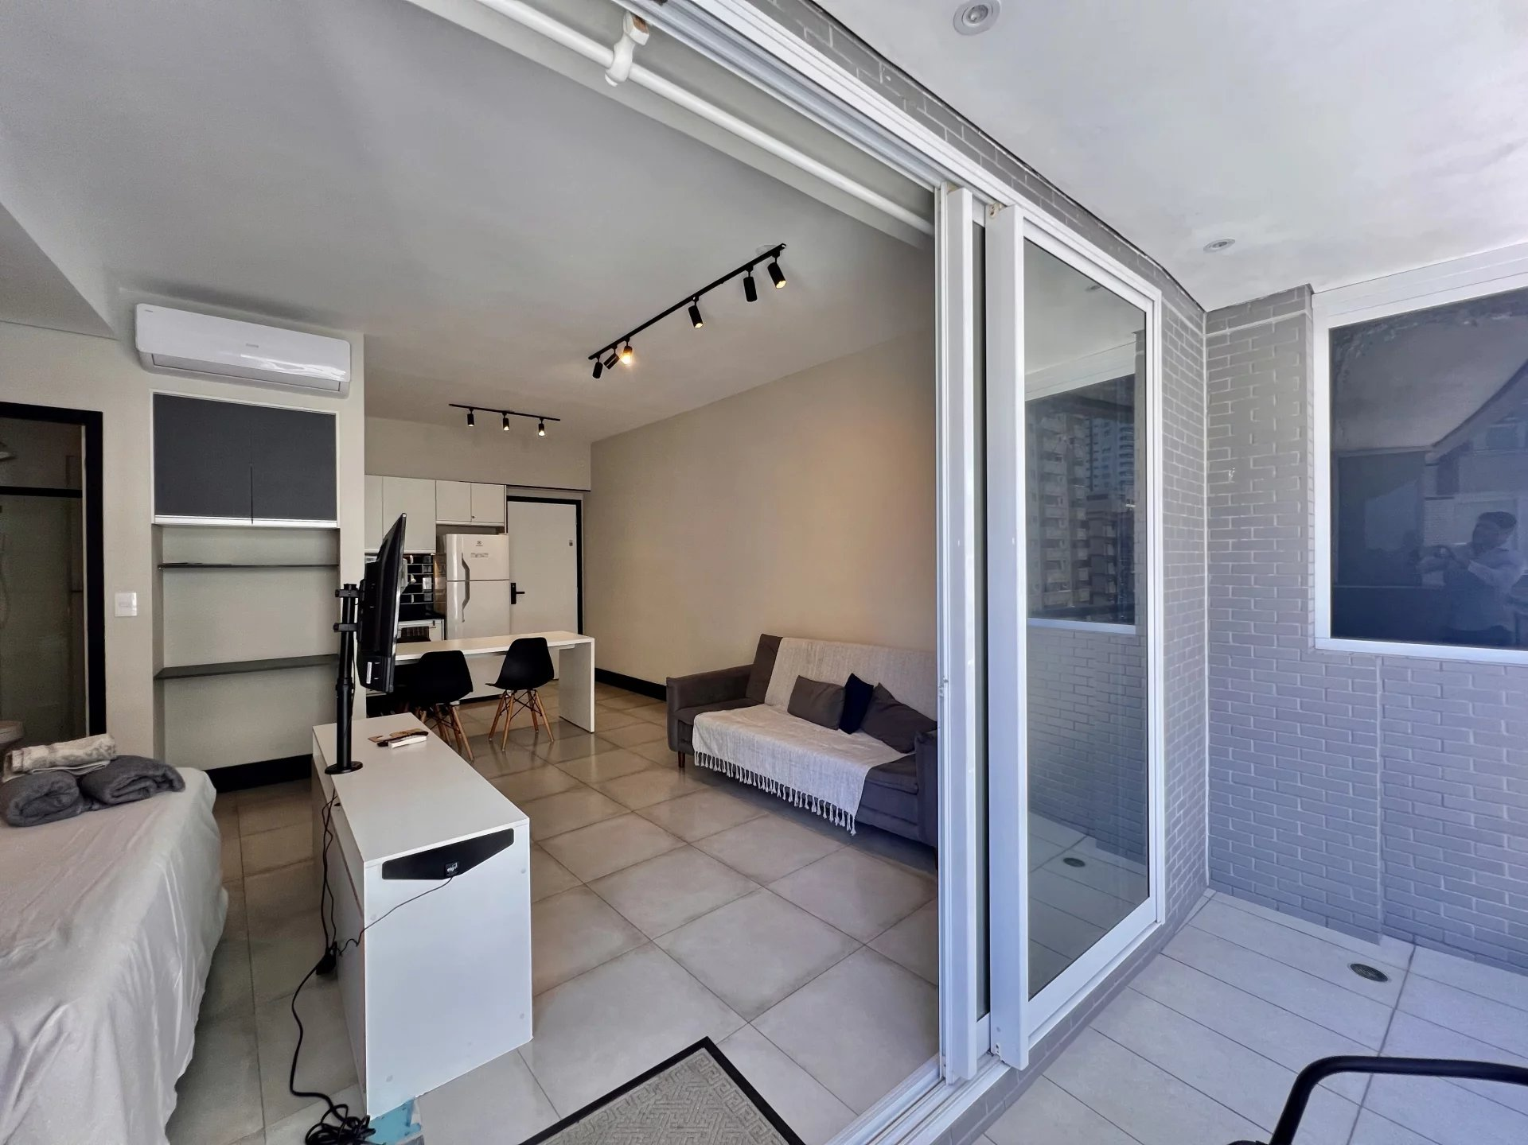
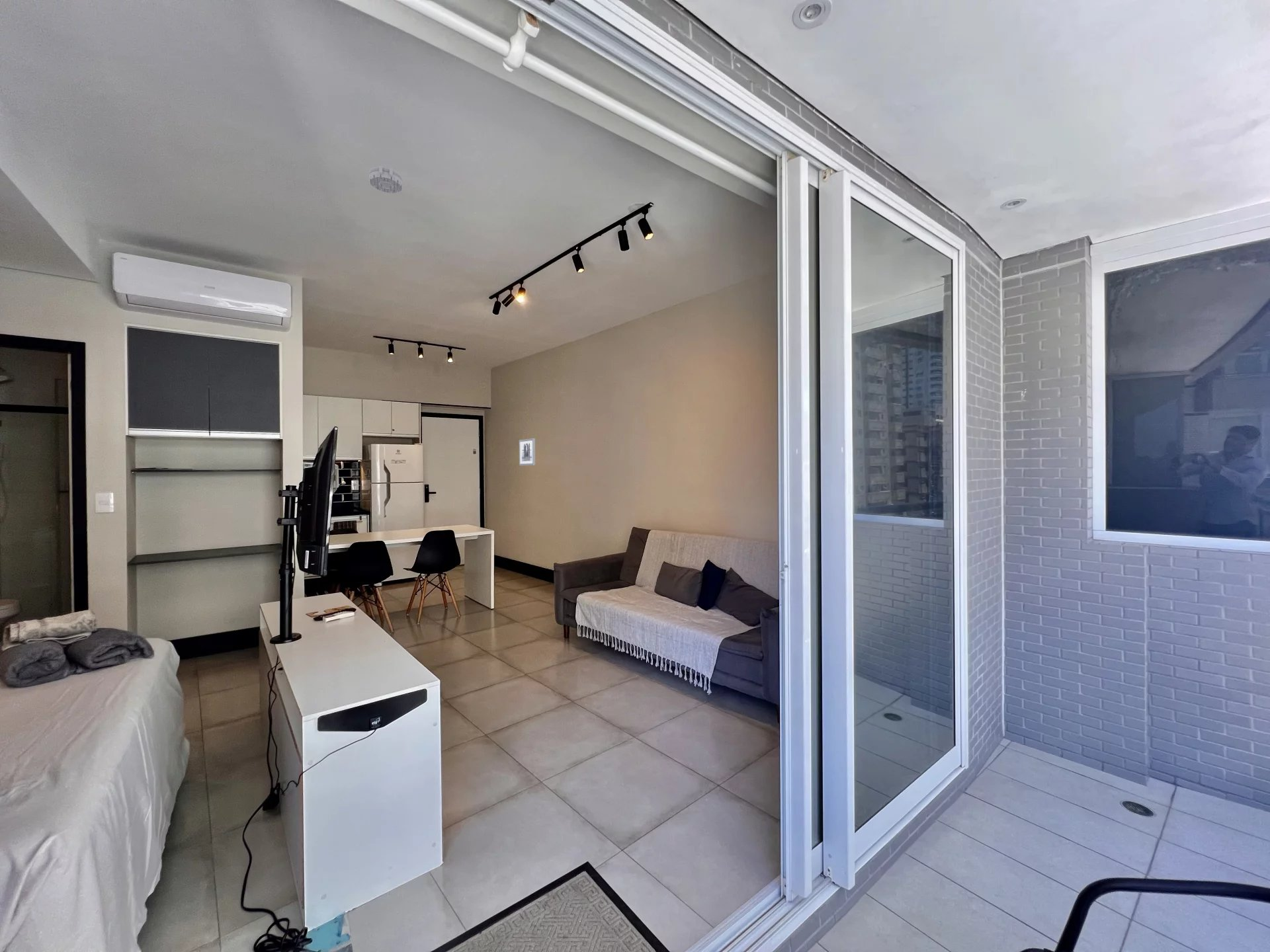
+ smoke detector (386, 179)
+ wall art (527, 452)
